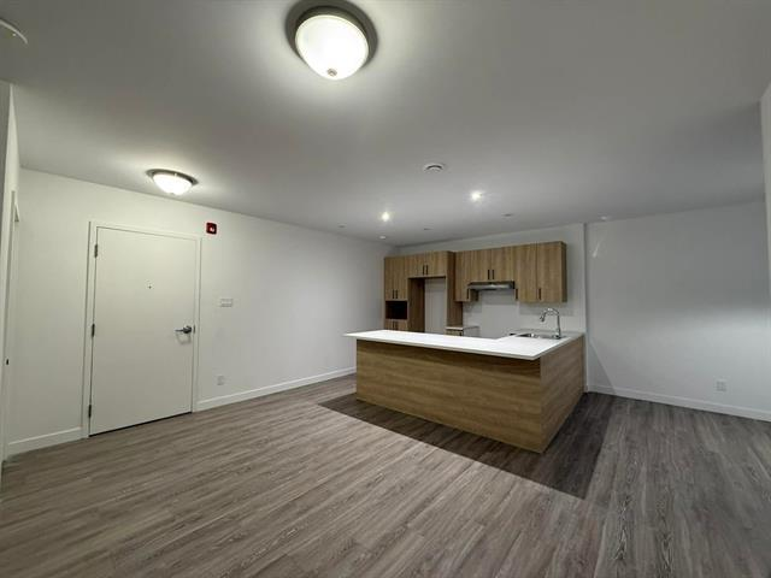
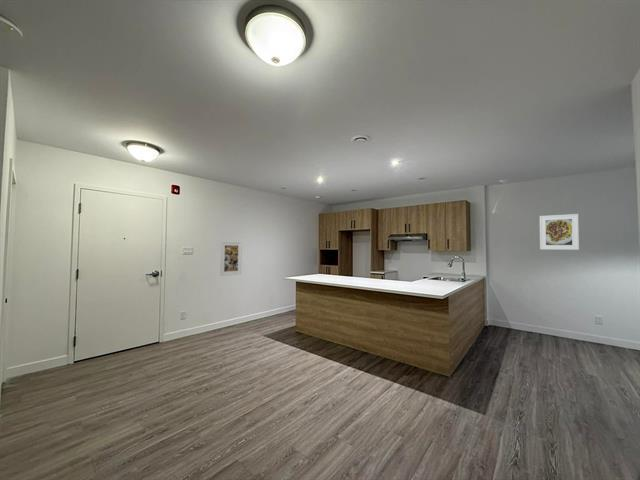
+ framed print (231, 258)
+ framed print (558, 232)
